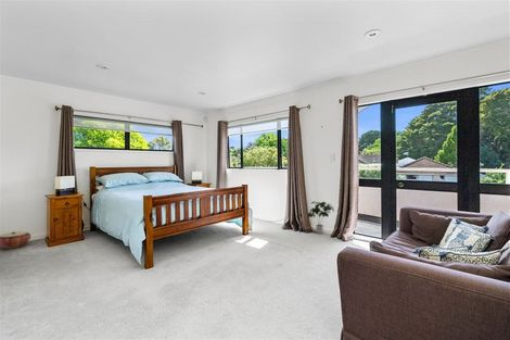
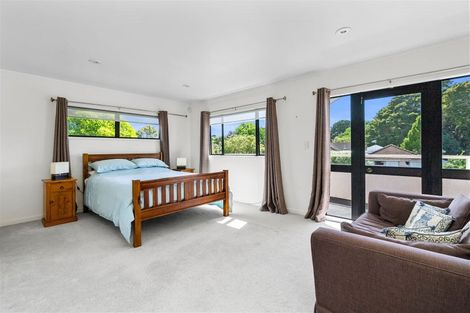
- woven basket (13, 239)
- potted plant (319, 216)
